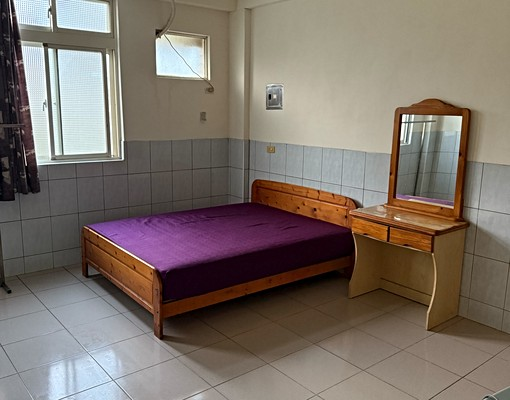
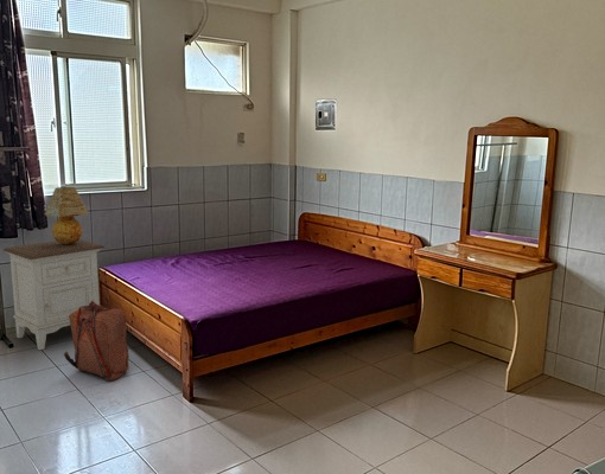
+ nightstand (57, 292)
+ backpack (97, 339)
+ table lamp (66, 216)
